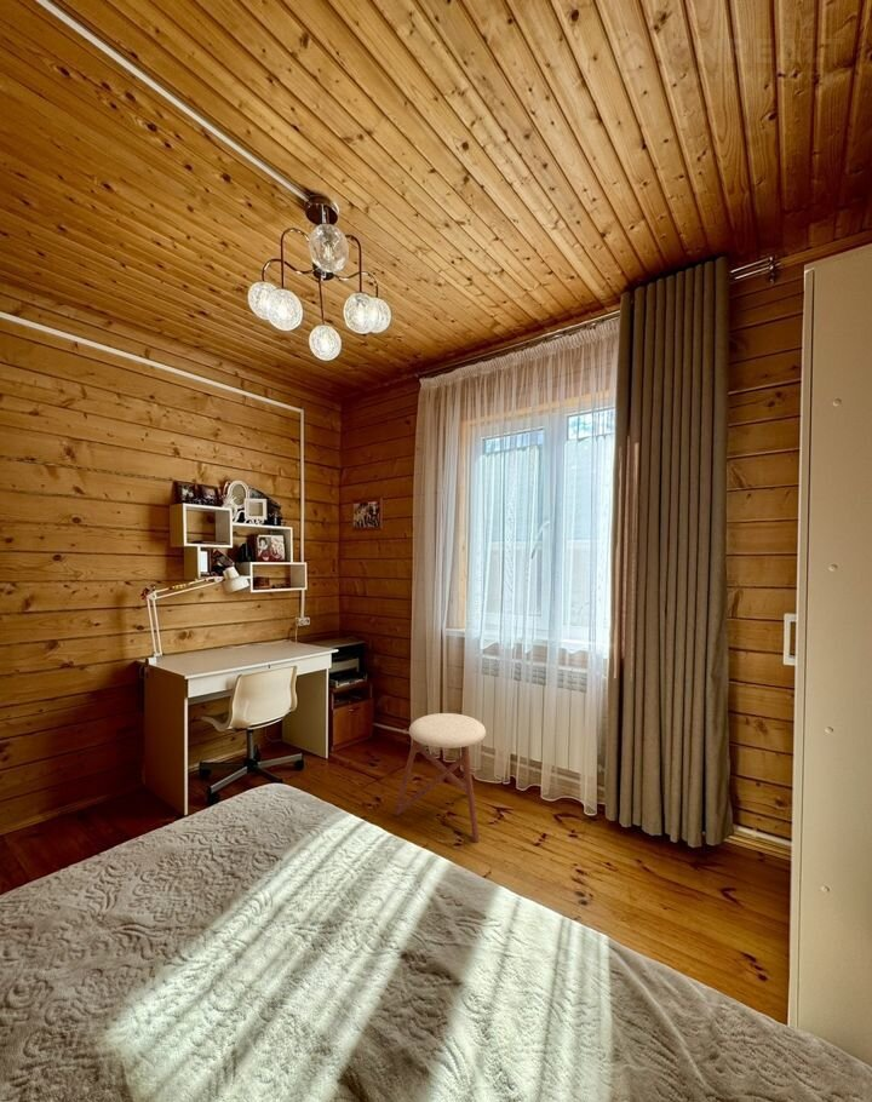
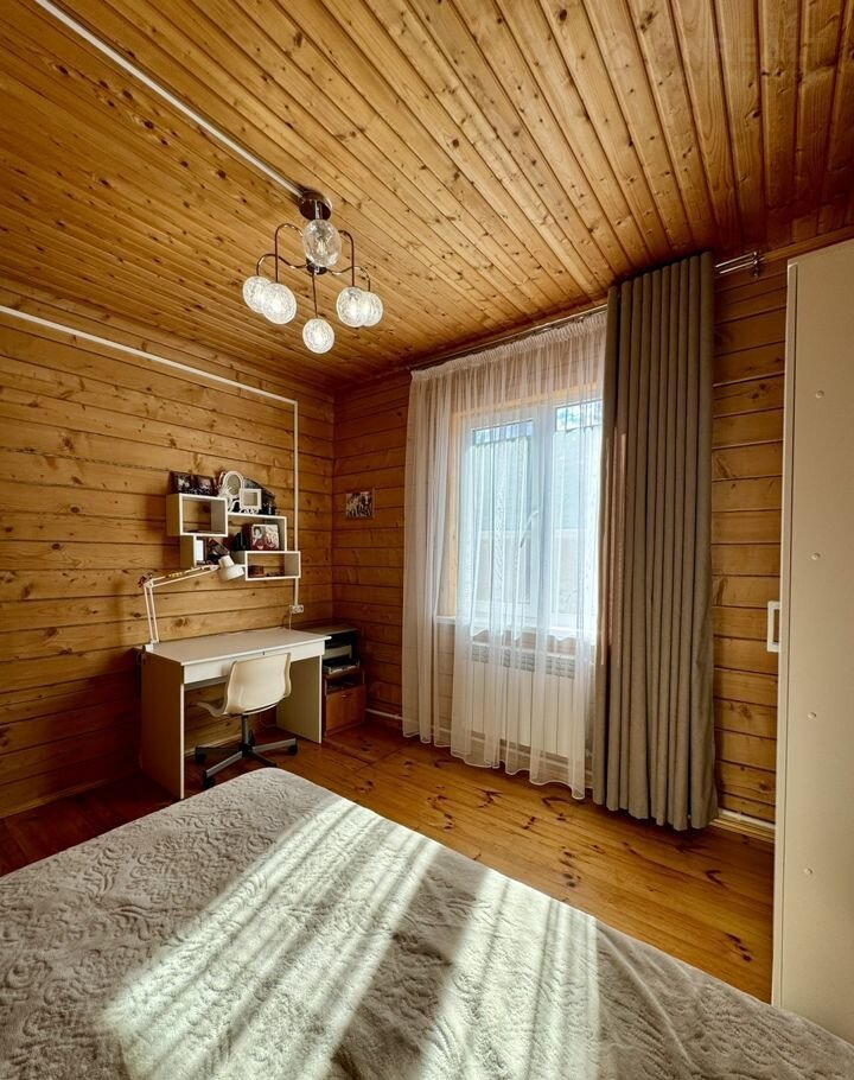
- stool (449, 767)
